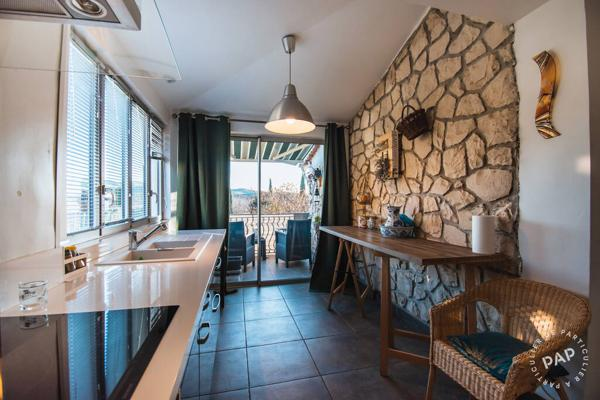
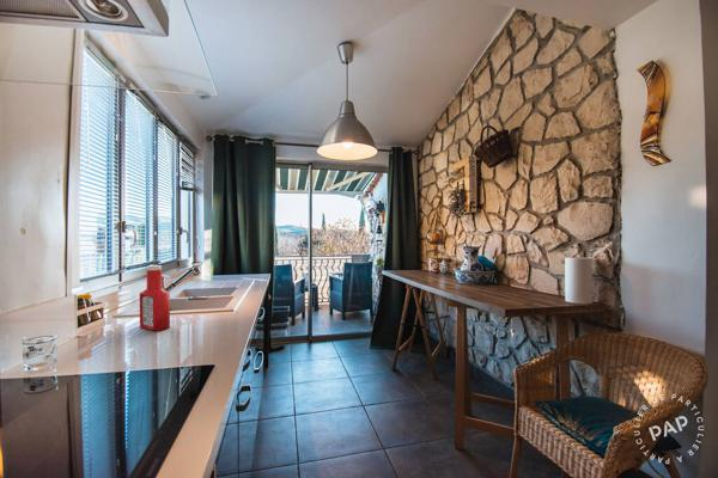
+ soap bottle (154, 295)
